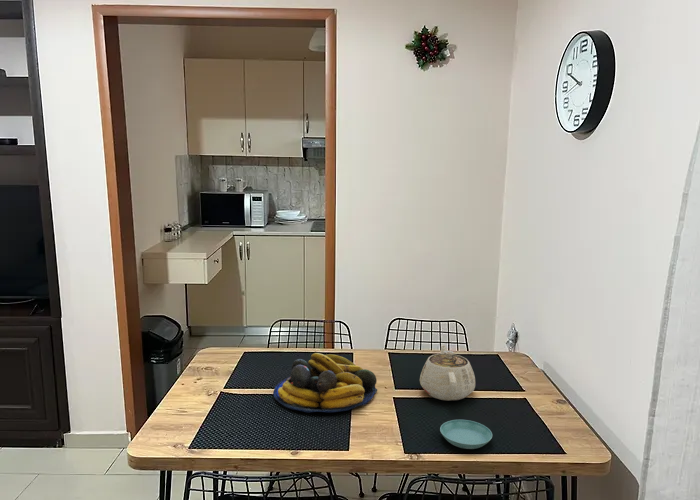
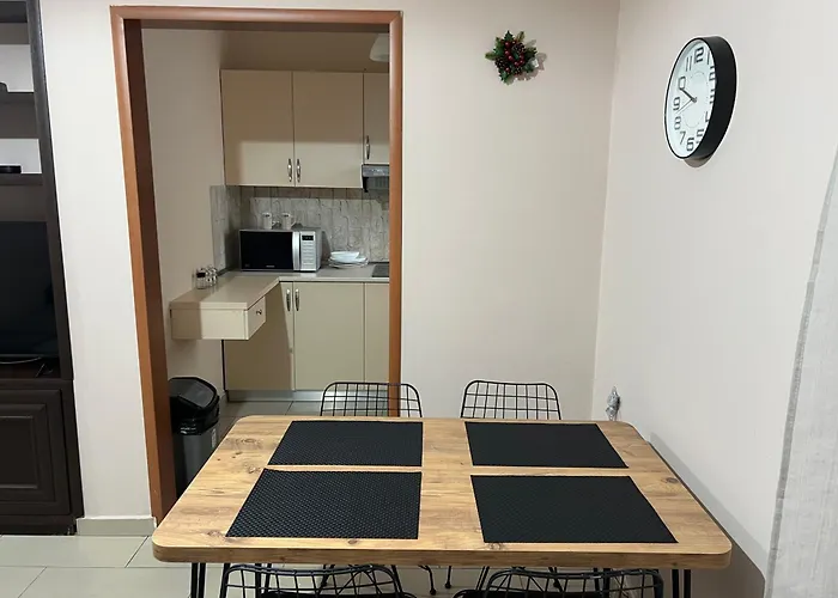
- saucer (465, 435)
- fruit bowl (324, 374)
- teapot (447, 371)
